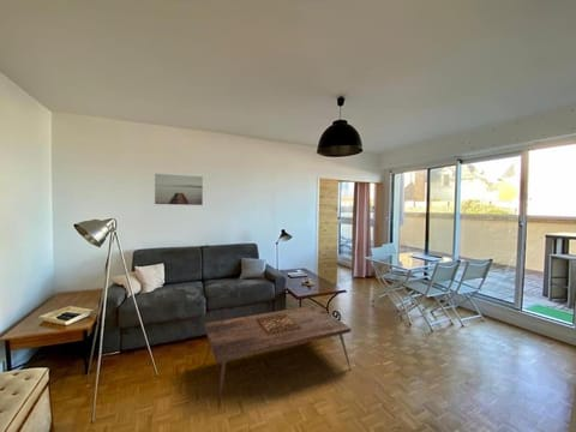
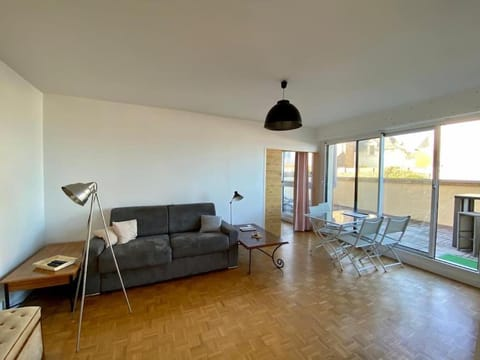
- coffee table (276, 343)
- wall art (179, 190)
